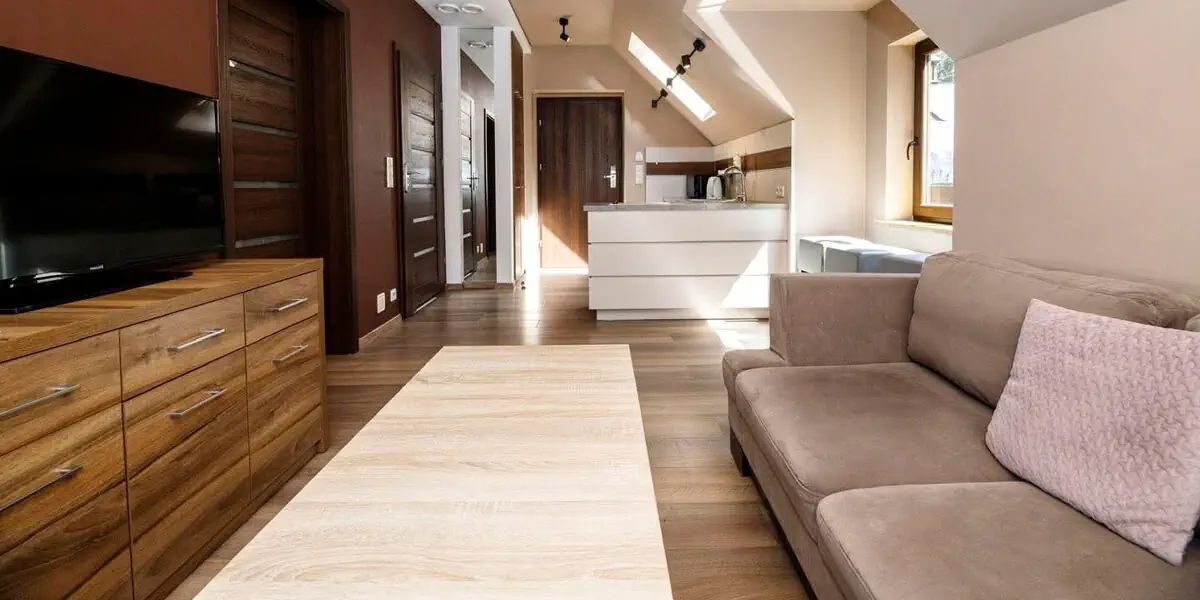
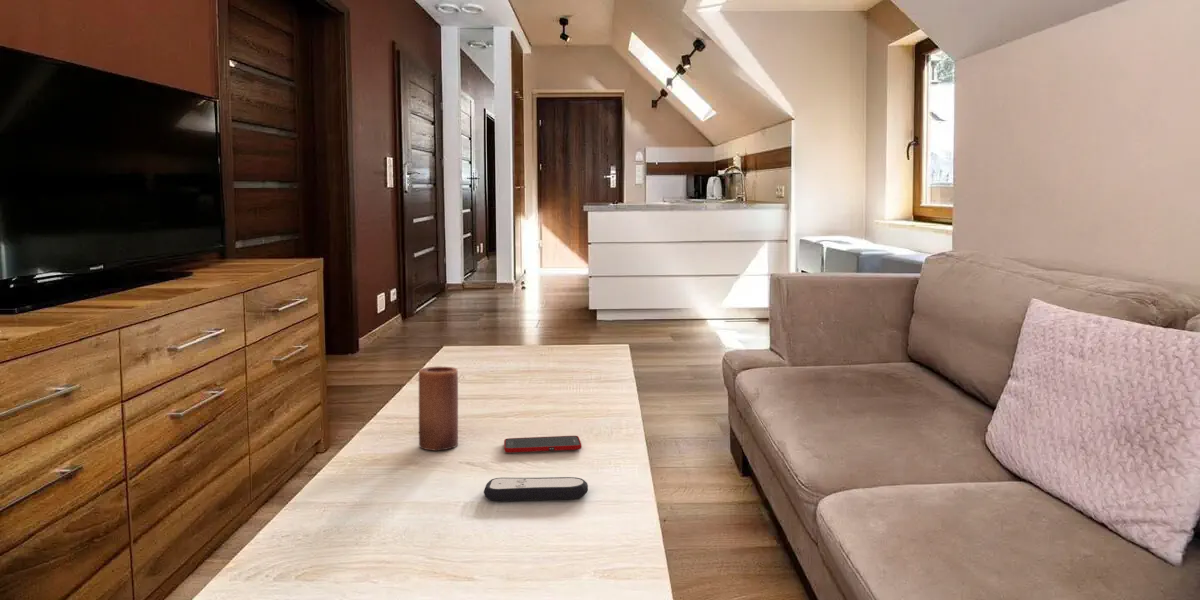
+ remote control (536, 487)
+ cell phone (542, 444)
+ candle (438, 407)
